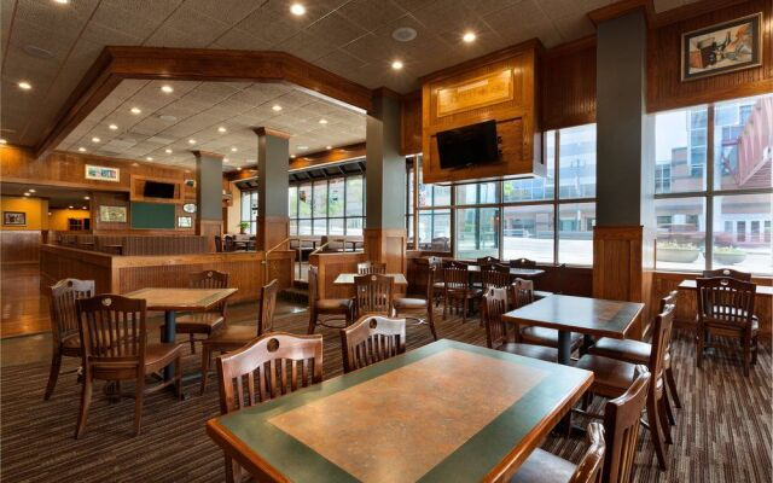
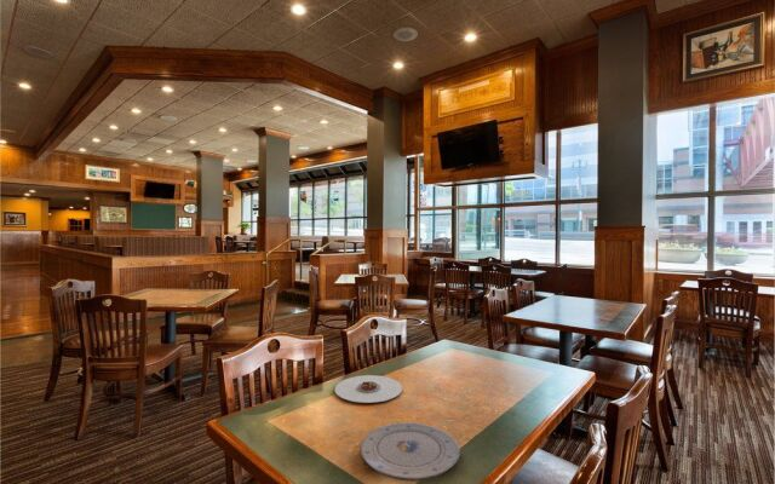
+ plate (368, 385)
+ plate (409, 449)
